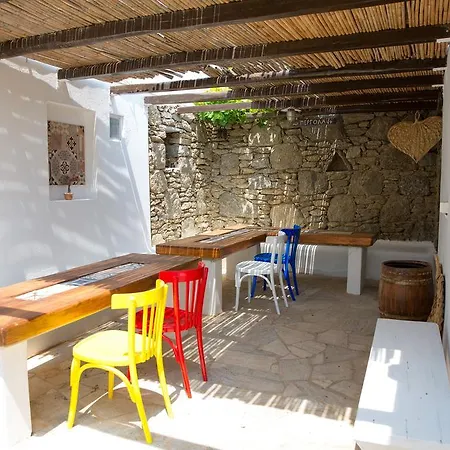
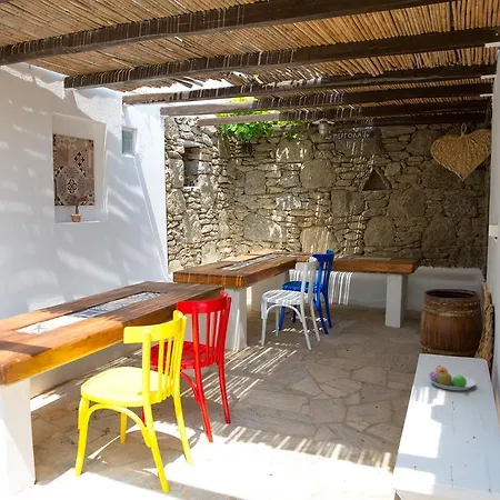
+ fruit bowl (451, 377)
